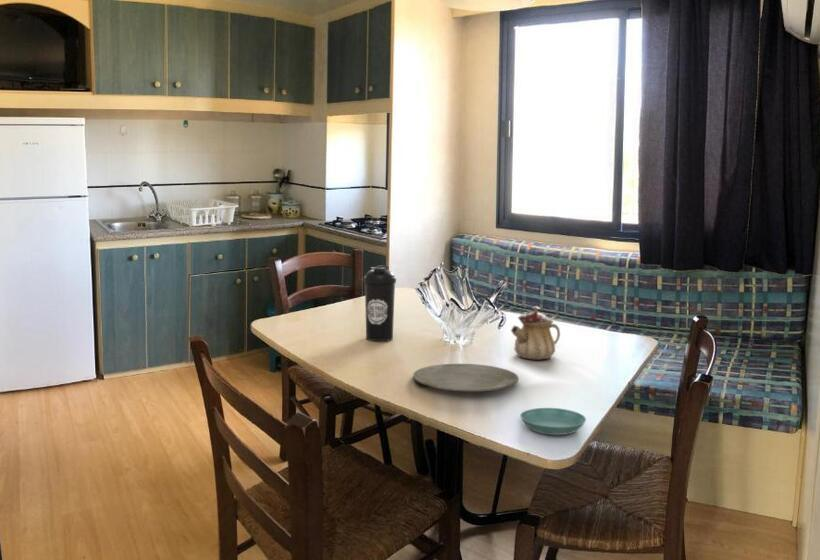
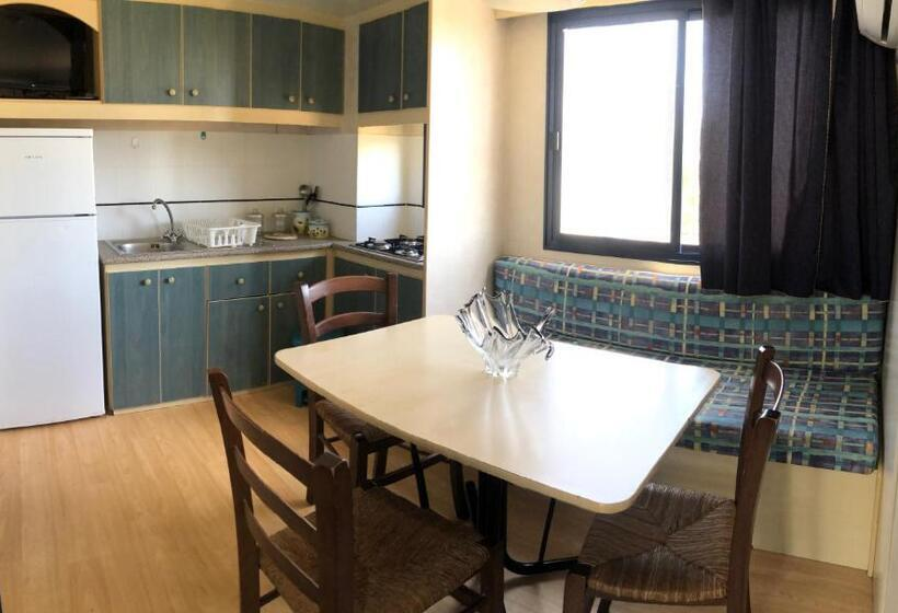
- plate (465, 378)
- teapot (537, 330)
- saucer (552, 422)
- water bottle (379, 302)
